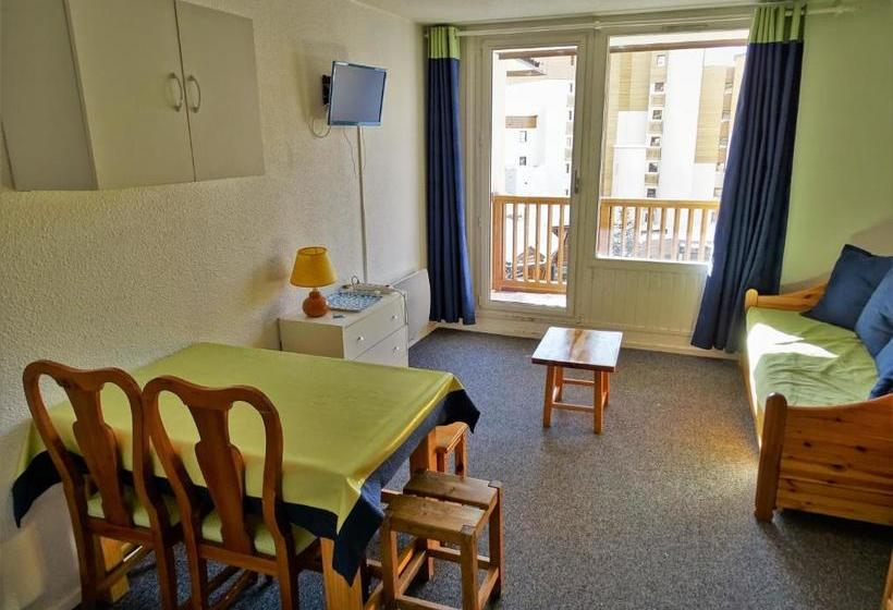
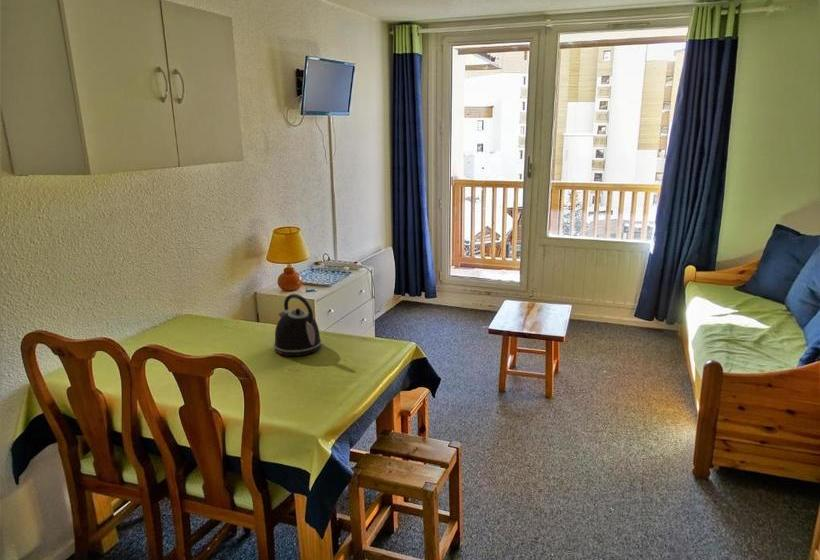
+ kettle (296, 321)
